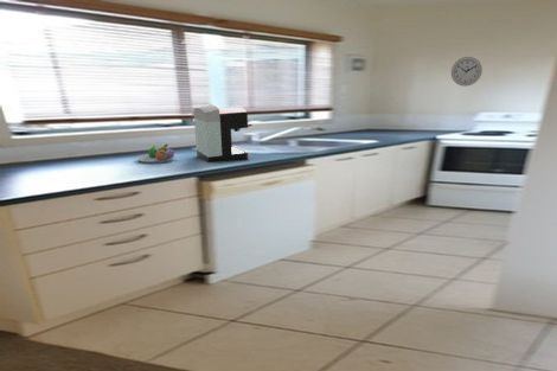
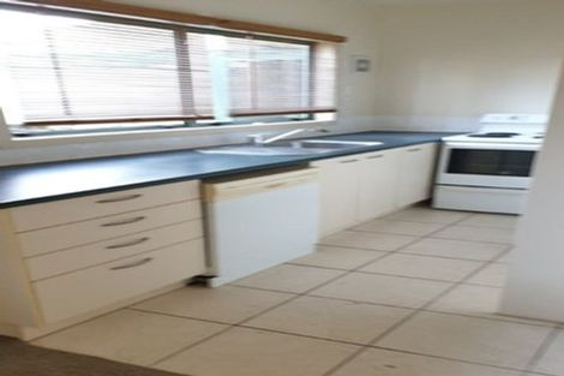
- wall clock (466, 71)
- fruit bowl (155, 153)
- coffee maker (226, 130)
